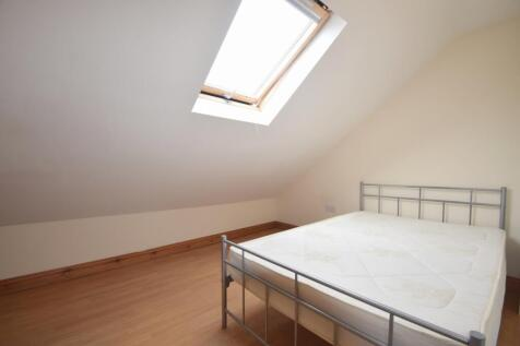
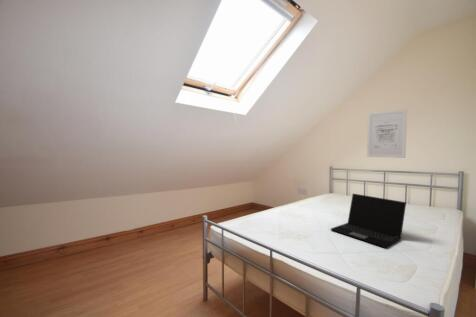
+ wall art (385, 134)
+ laptop (366, 216)
